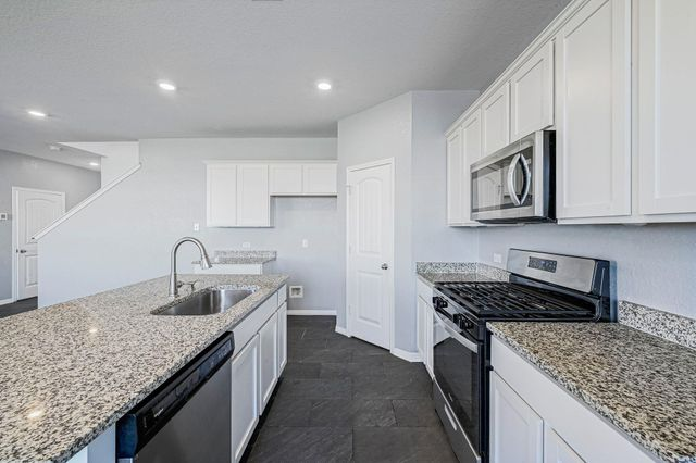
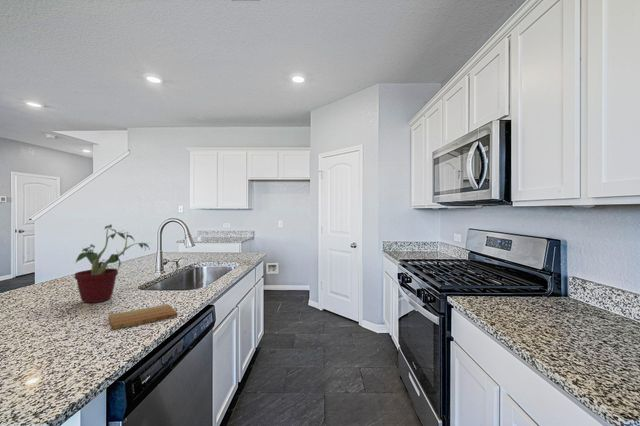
+ cutting board (143, 315)
+ potted plant (114, 260)
